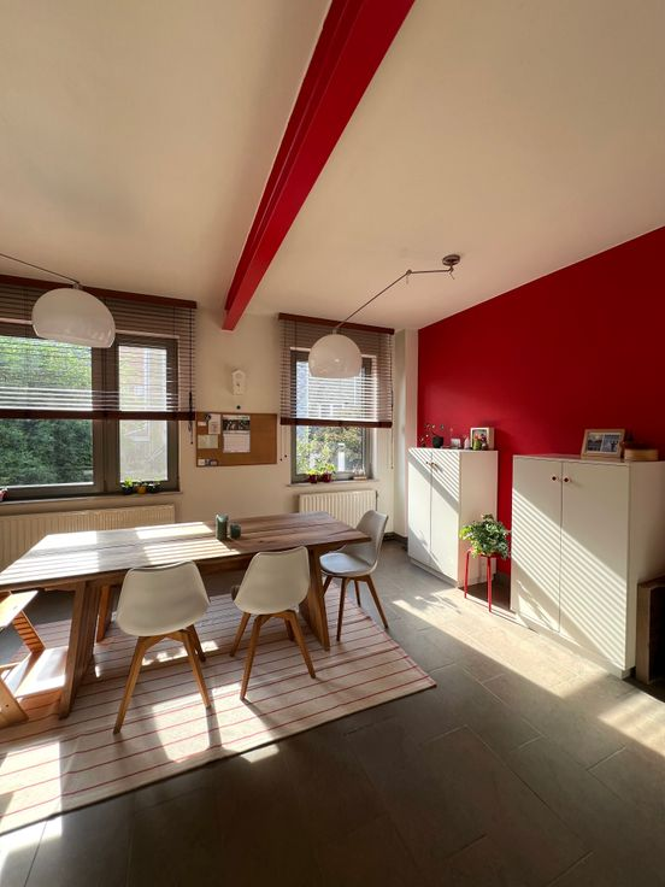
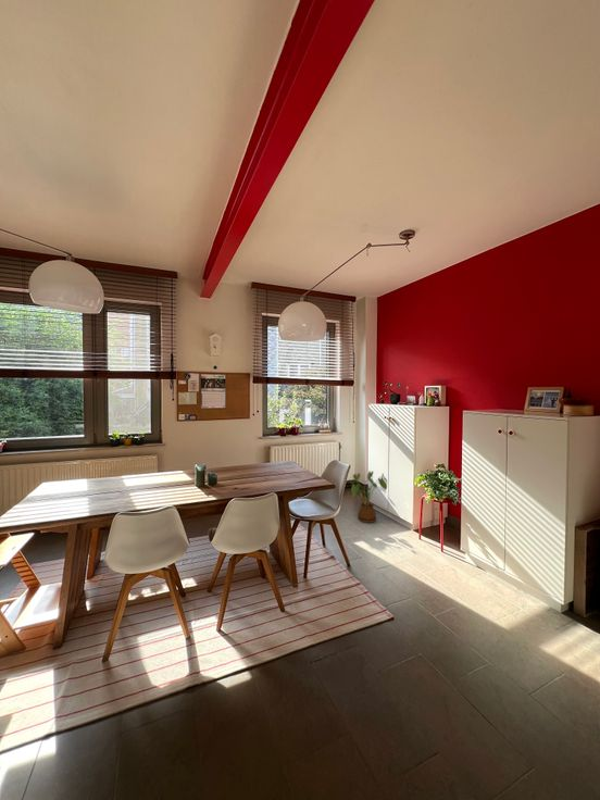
+ house plant (367, 497)
